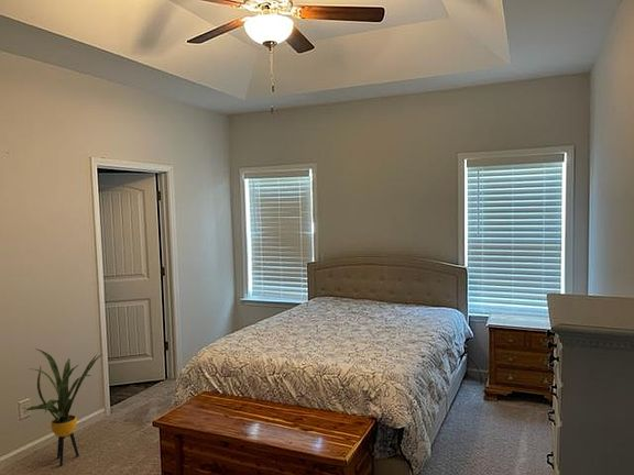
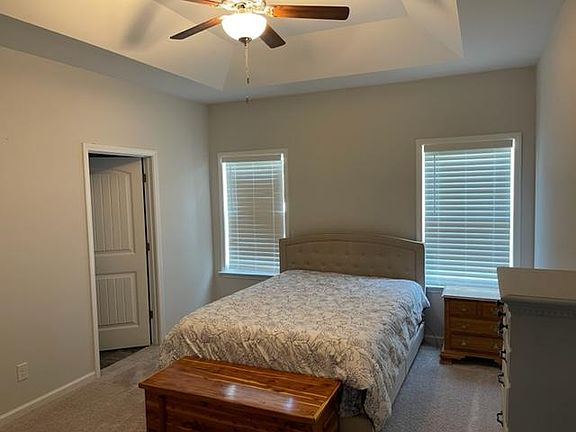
- house plant (65, 405)
